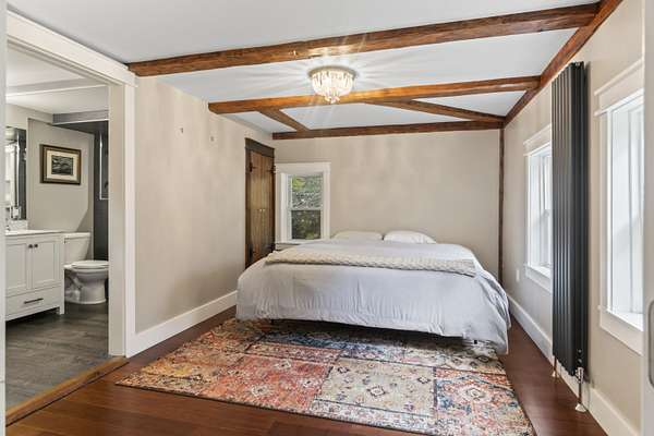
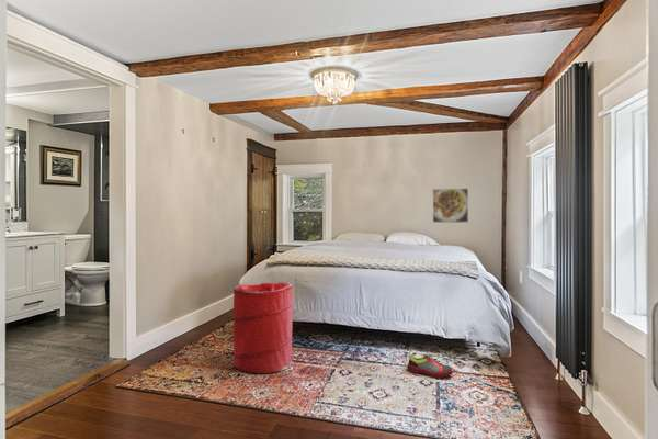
+ shoe (429, 364)
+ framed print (450, 205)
+ laundry hamper (263, 322)
